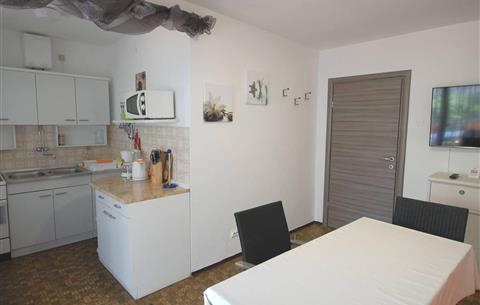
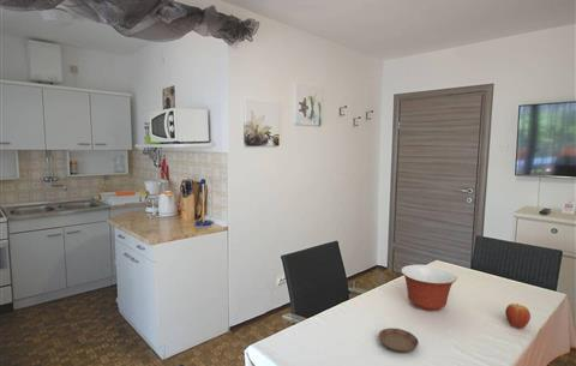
+ mixing bowl (427, 288)
+ saucer (397, 341)
+ fruit (517, 314)
